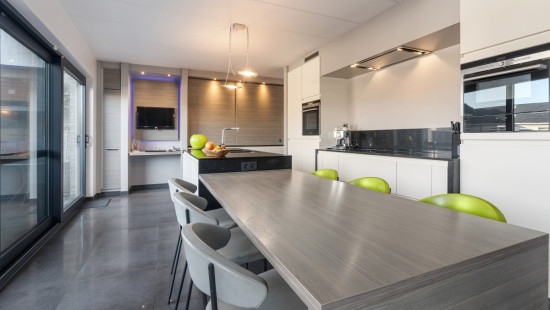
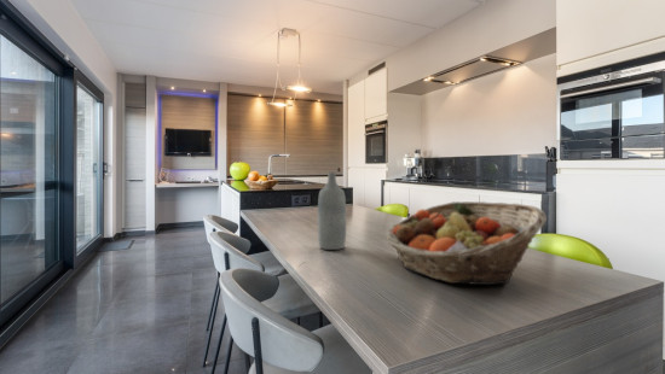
+ fruit basket (457, 235)
+ bottle (331, 210)
